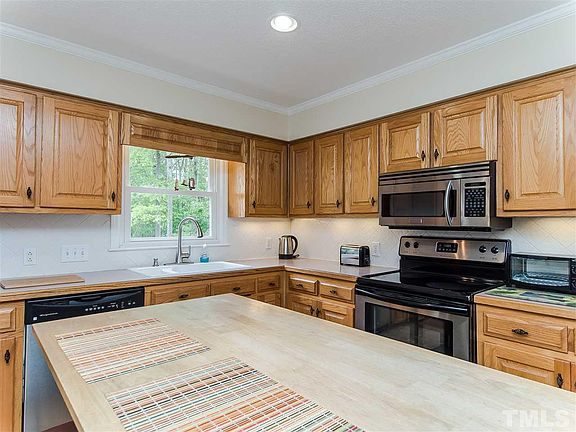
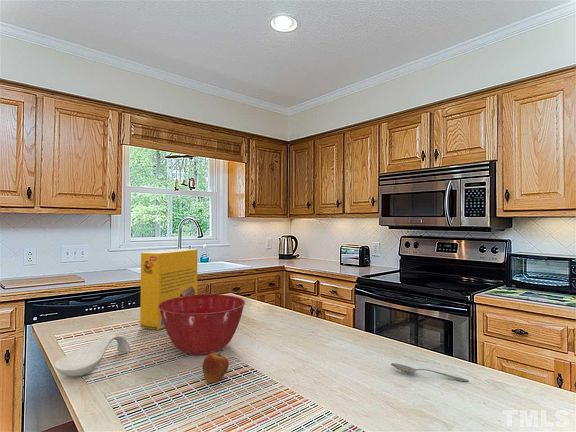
+ cereal box (170, 285)
+ fruit (215, 365)
+ mixing bowl (202, 325)
+ spoon rest (95, 353)
+ spoon (428, 370)
